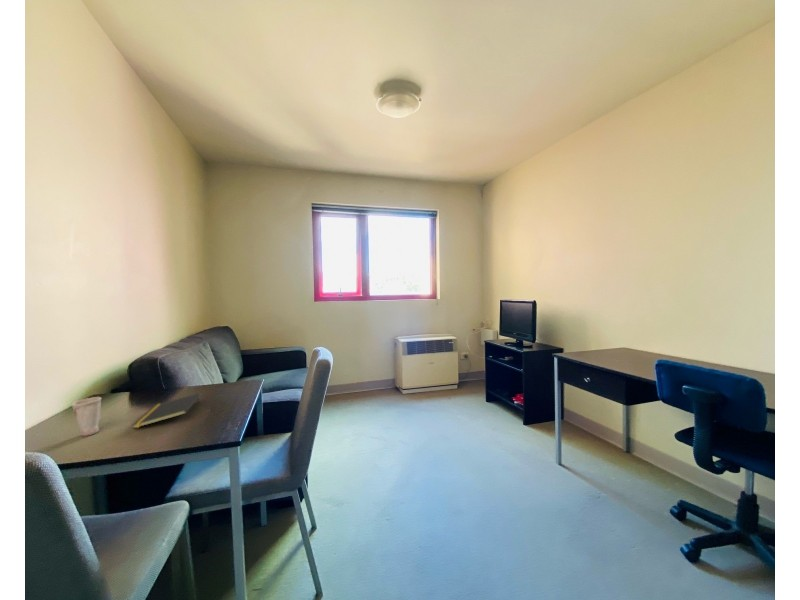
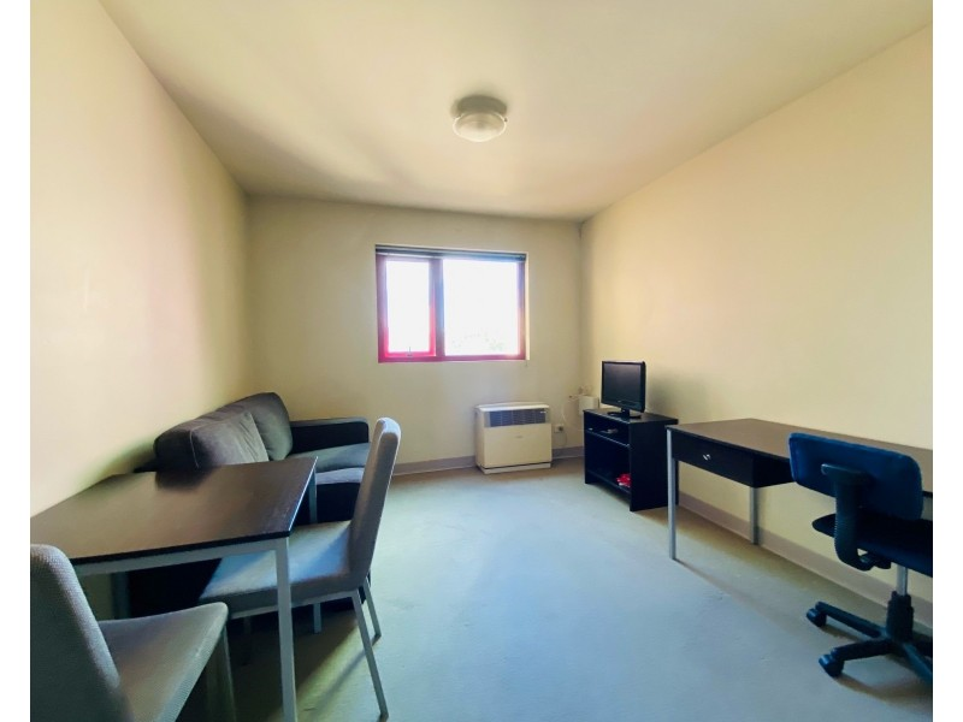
- notepad (169, 409)
- cup (86, 416)
